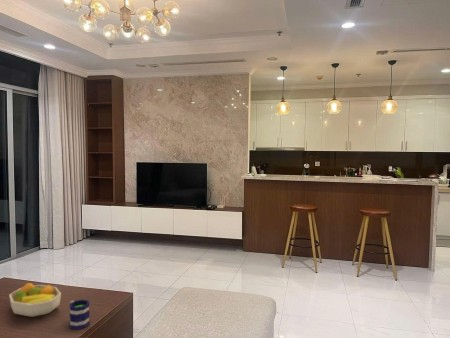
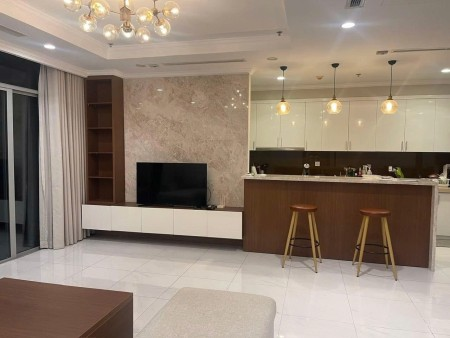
- fruit bowl (35, 298)
- mug (77, 312)
